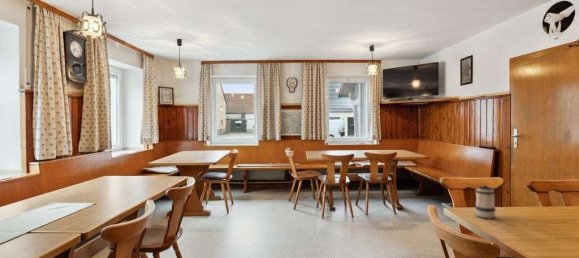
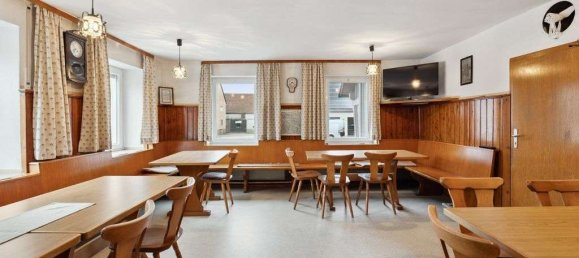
- beer mug (485, 201)
